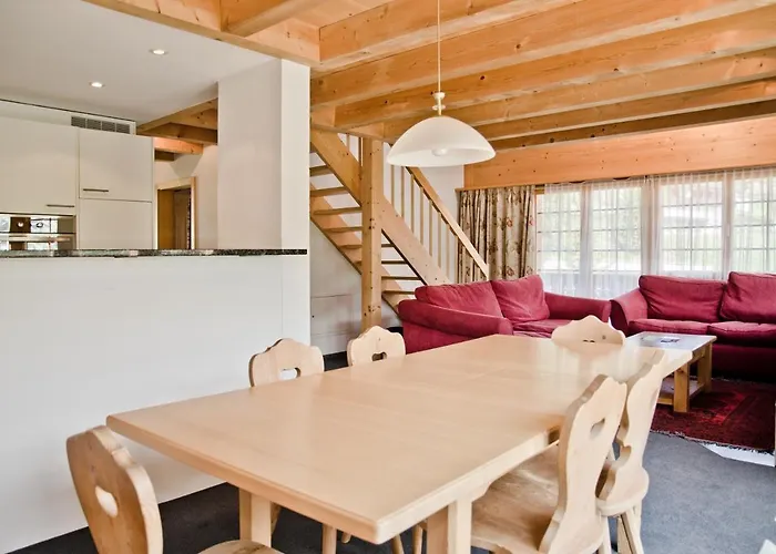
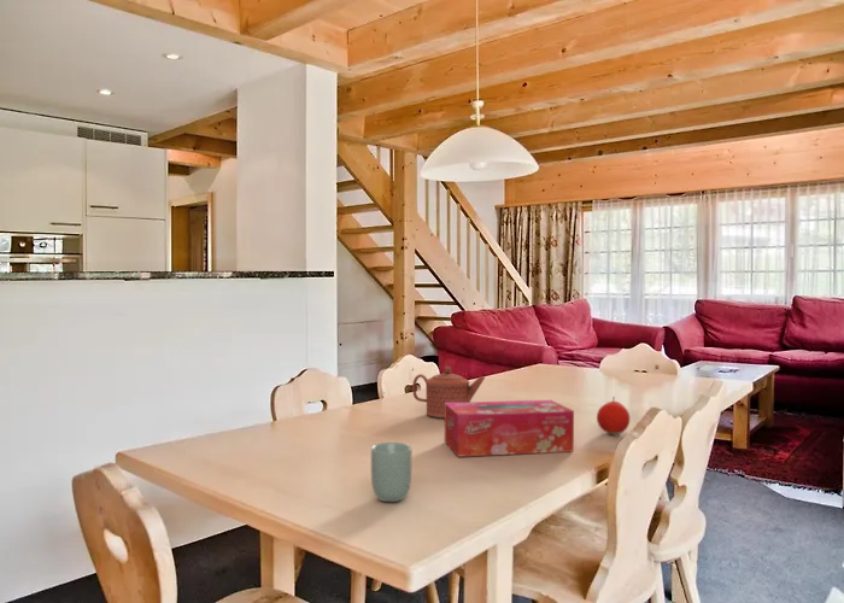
+ cup (391, 473)
+ tissue box (506, 426)
+ fruit (613, 415)
+ teapot (447, 390)
